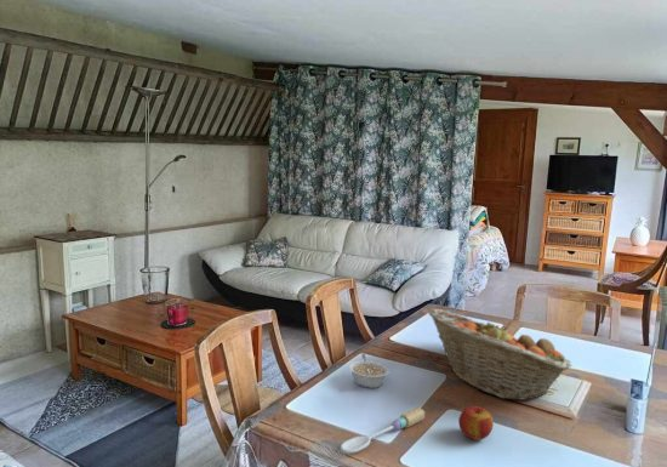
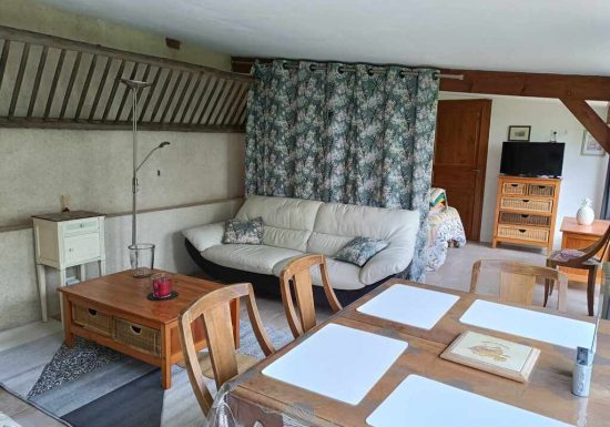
- legume (366, 372)
- fruit basket (494, 347)
- apple (475, 422)
- spoon (384, 428)
